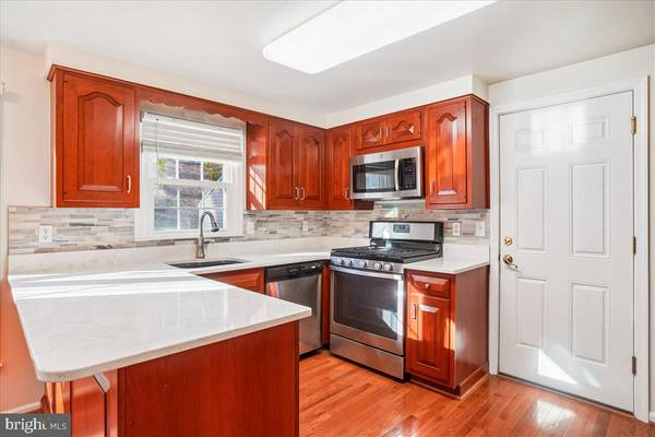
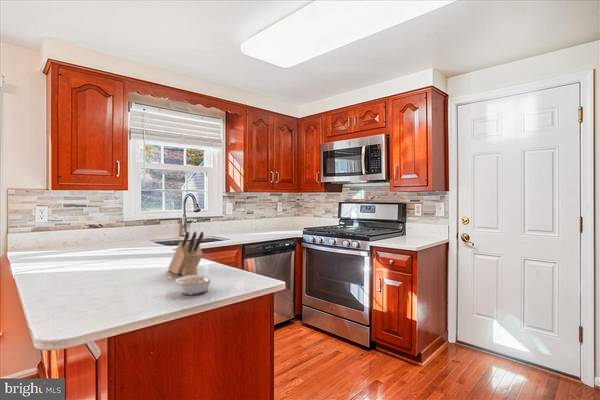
+ knife block (186, 251)
+ legume (193, 284)
